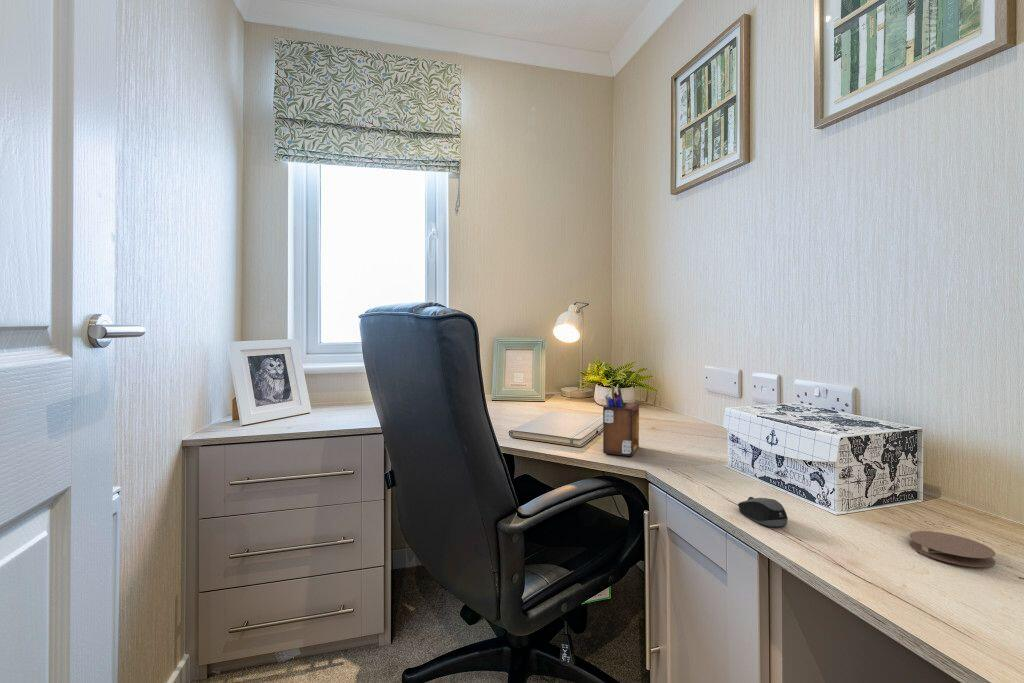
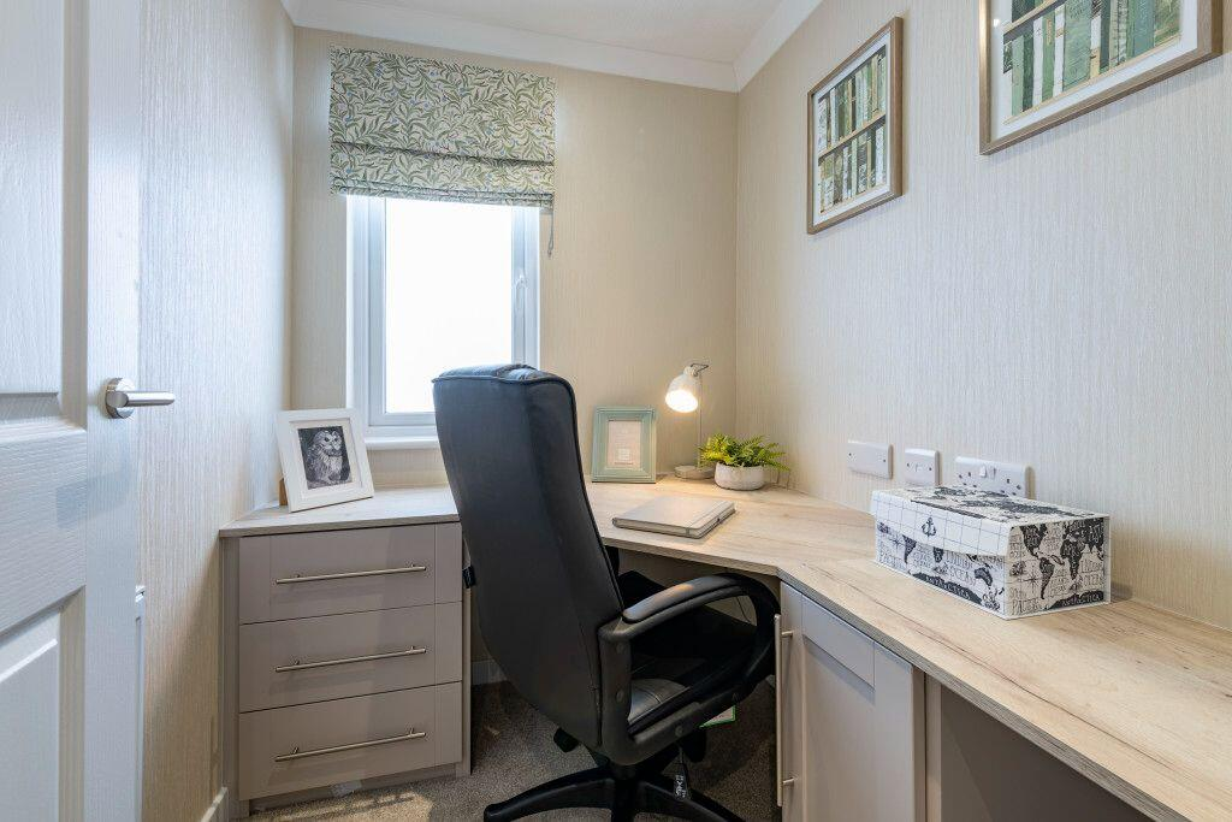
- coaster (950, 547)
- computer mouse (762, 507)
- desk organizer (621, 419)
